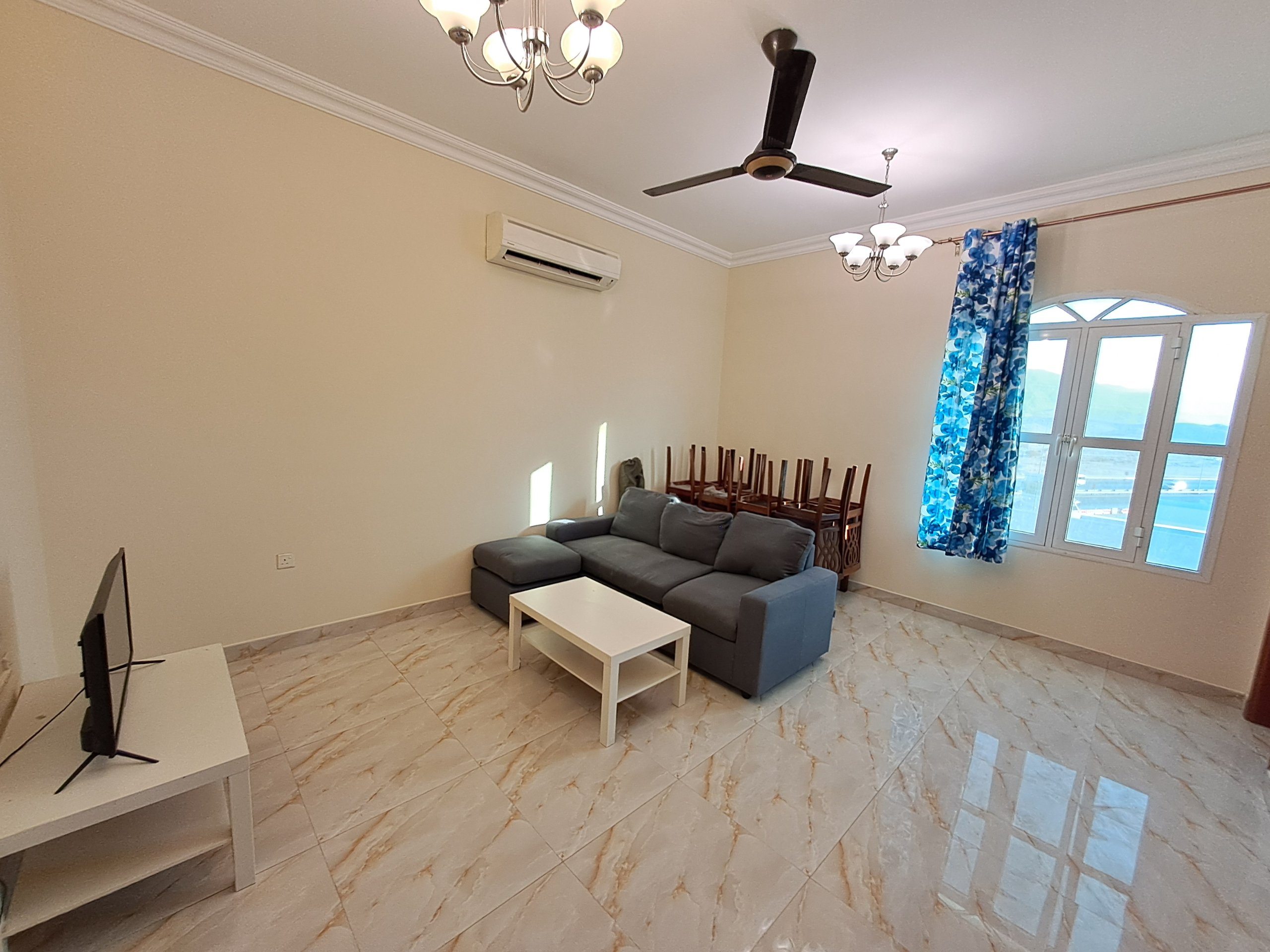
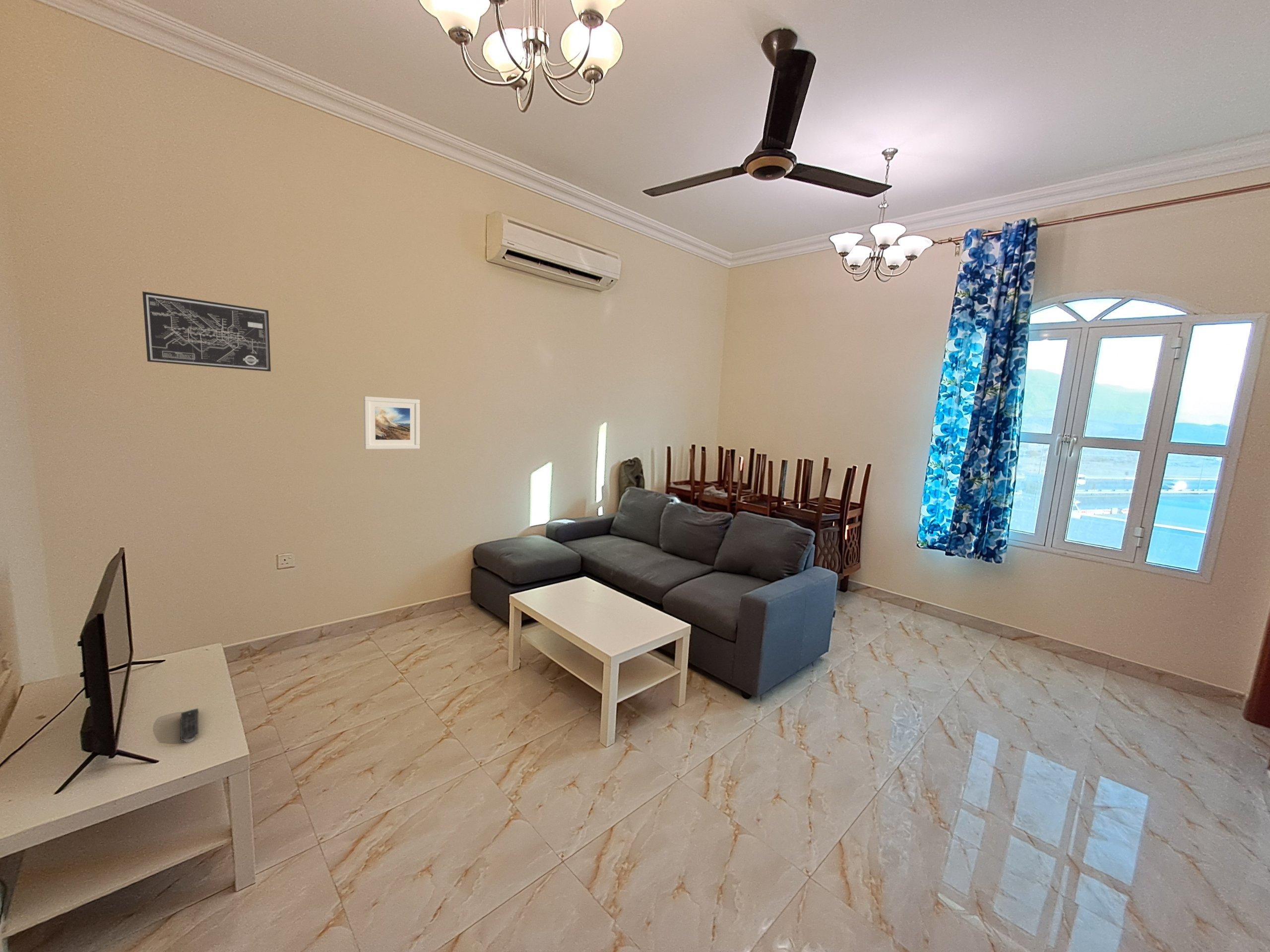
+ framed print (392, 423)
+ wall art (211, 334)
+ remote control (190, 725)
